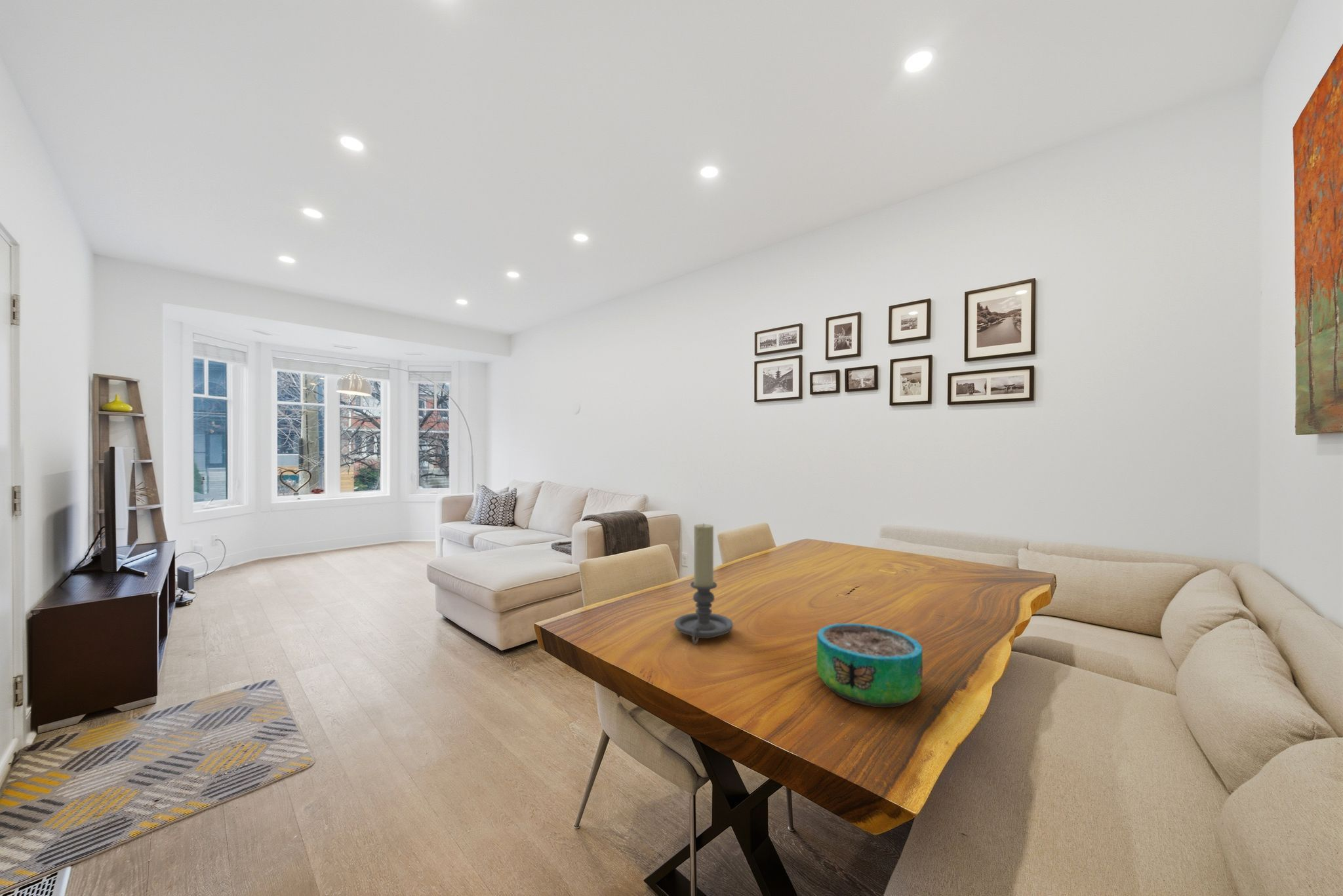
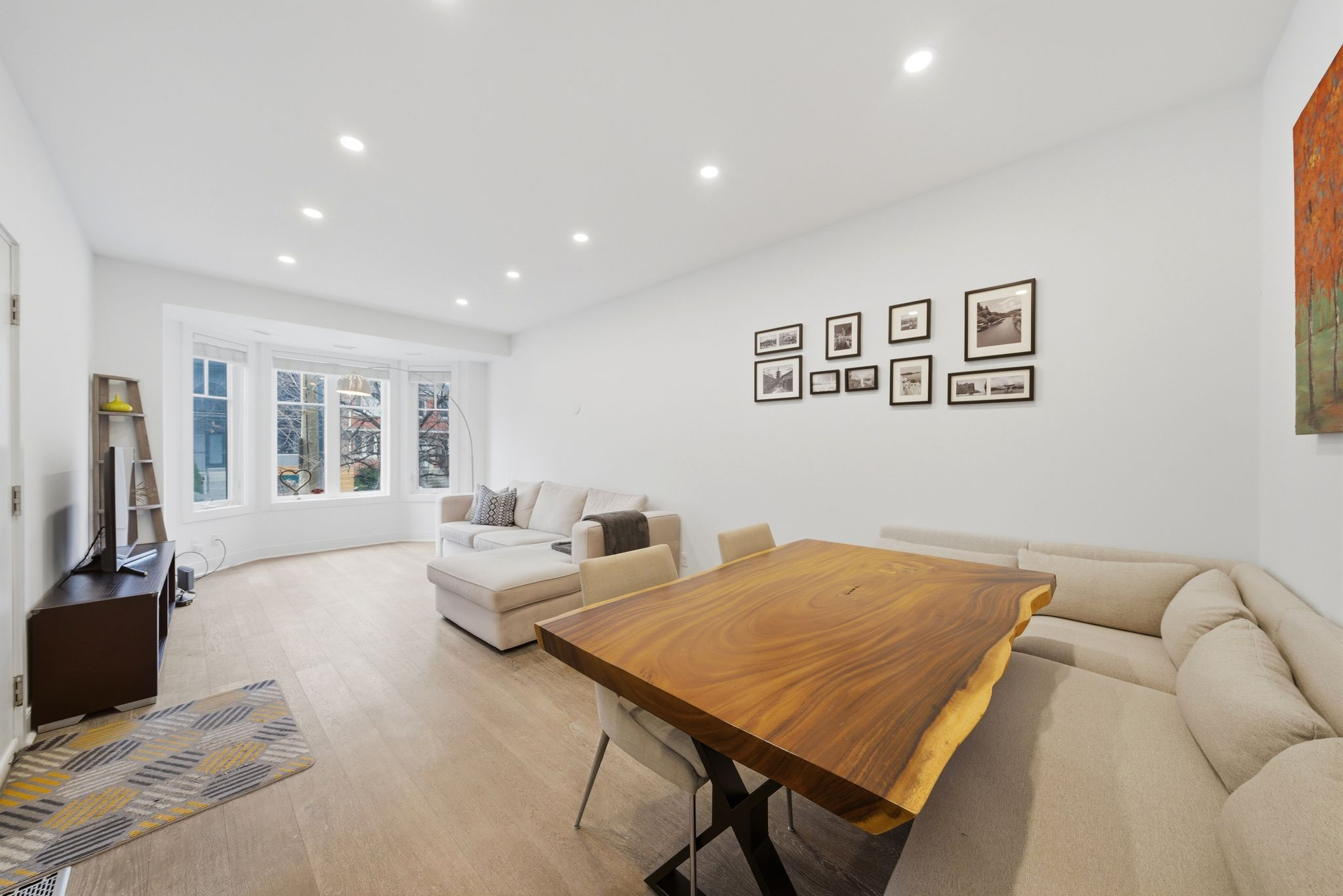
- decorative bowl (868, 661)
- candle holder (702, 579)
